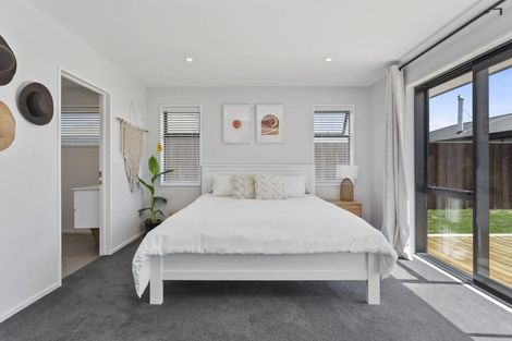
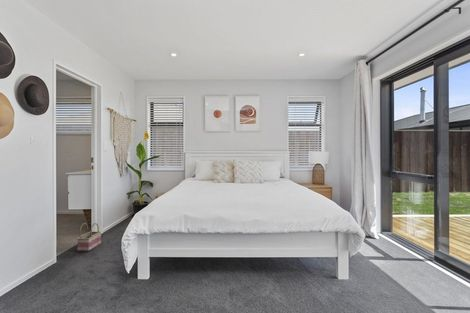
+ basket (89, 235)
